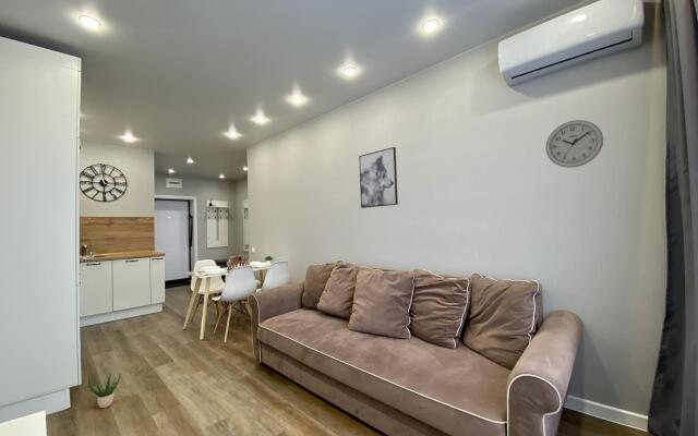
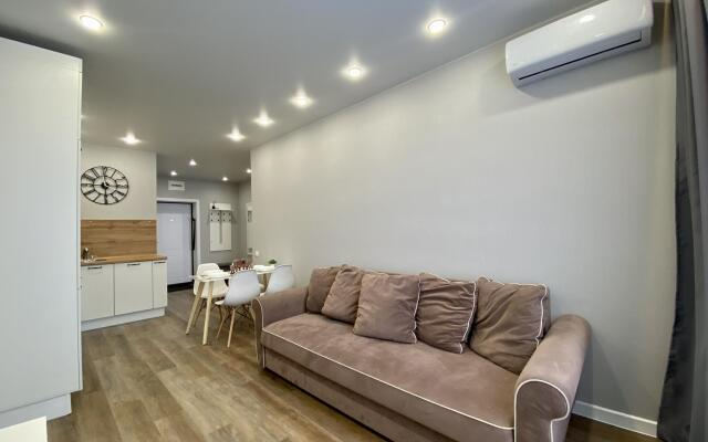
- wall clock (573, 144)
- potted plant (105, 387)
- wall art (377, 179)
